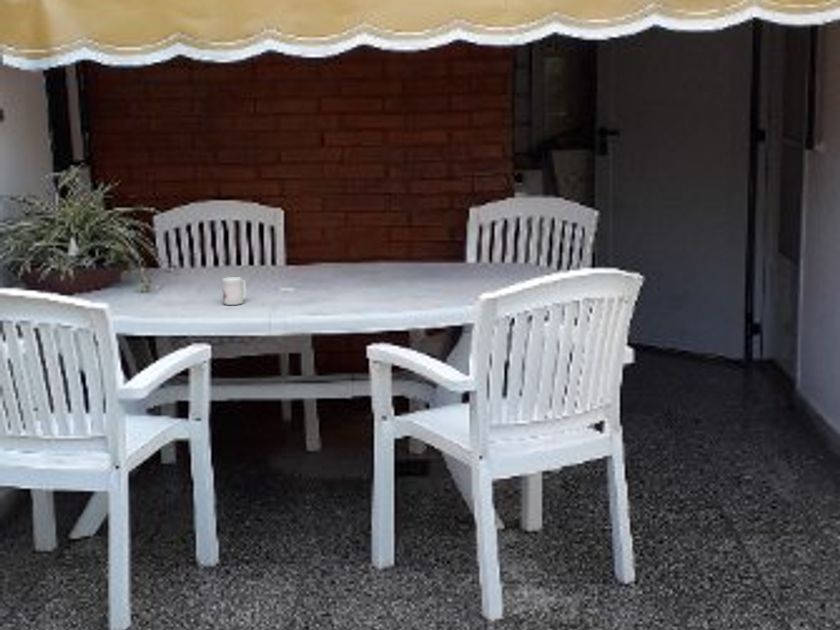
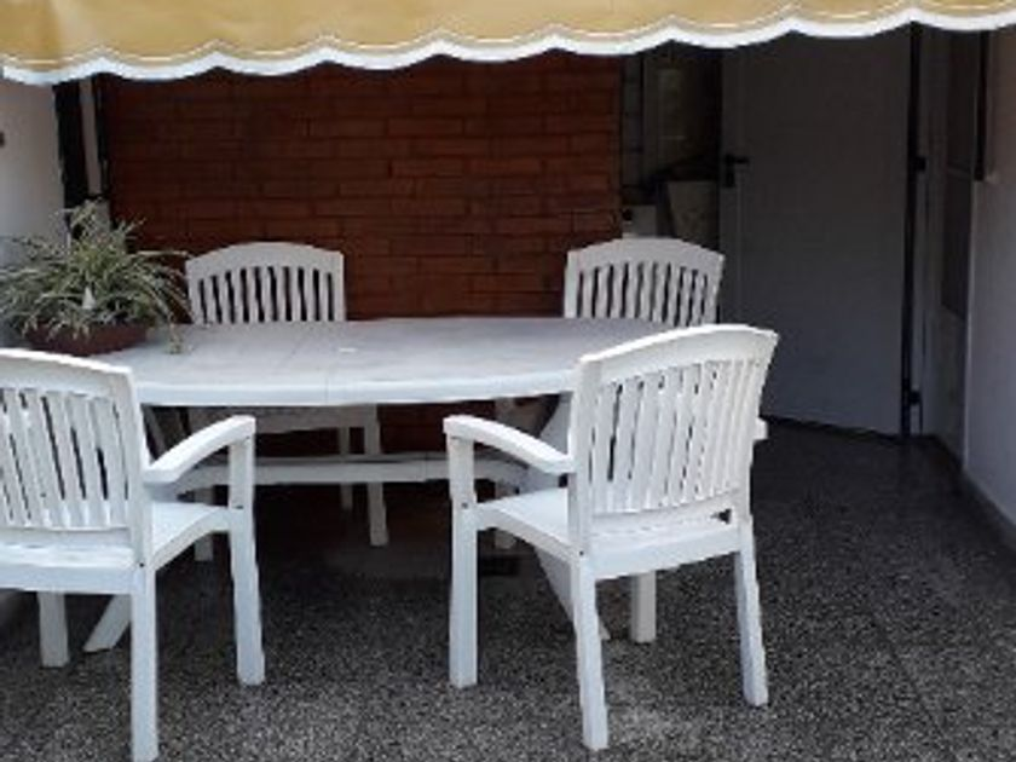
- mug (233, 291)
